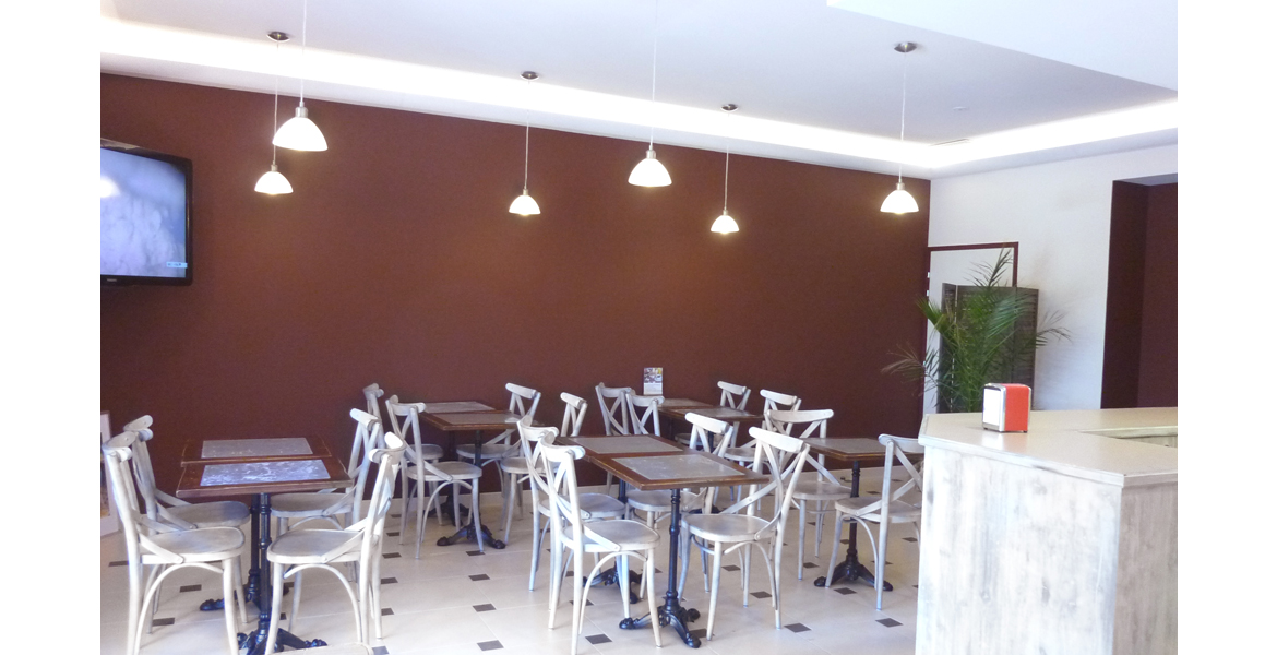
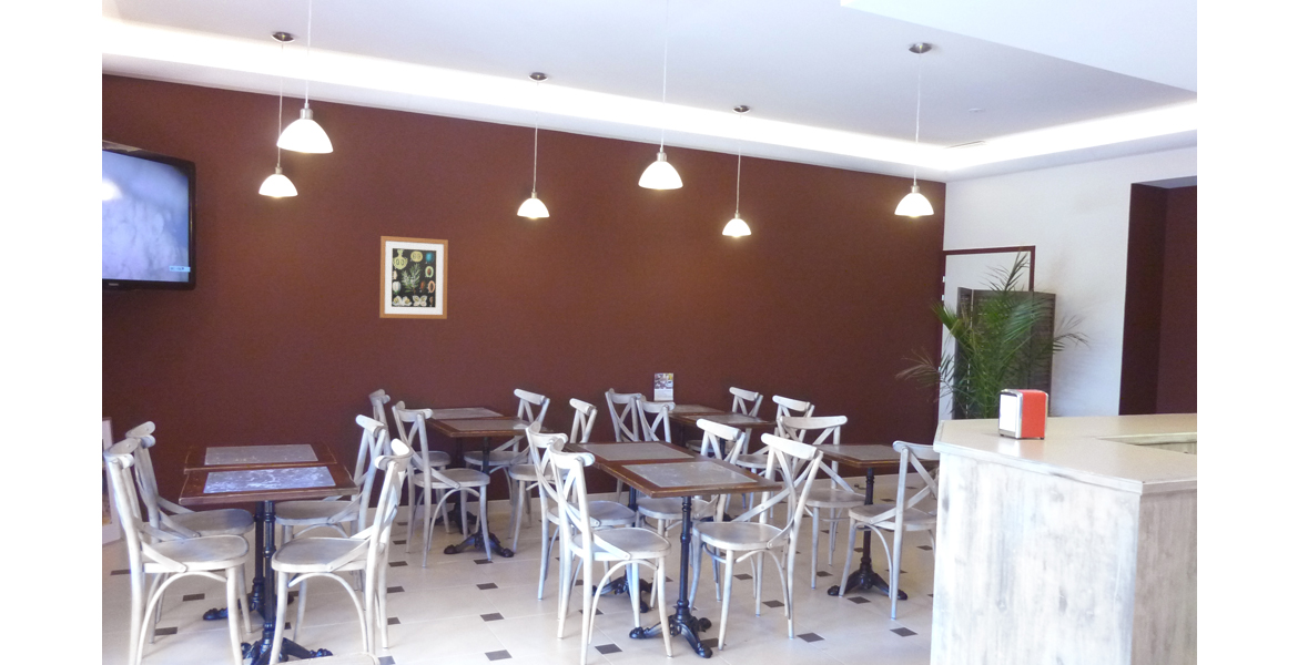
+ wall art (414, 278)
